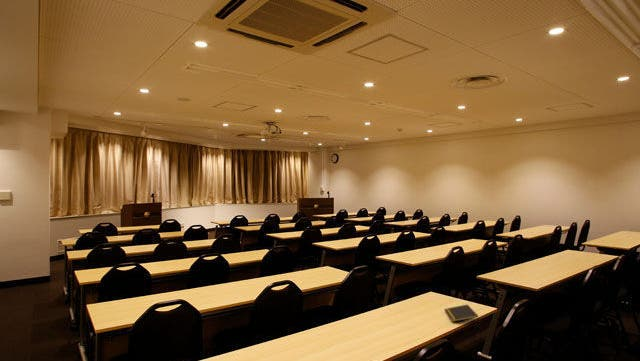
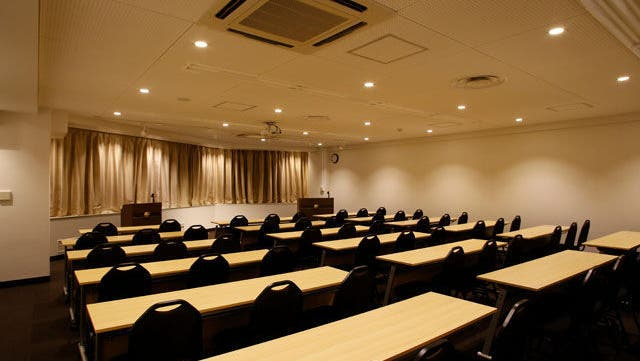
- notepad (460, 312)
